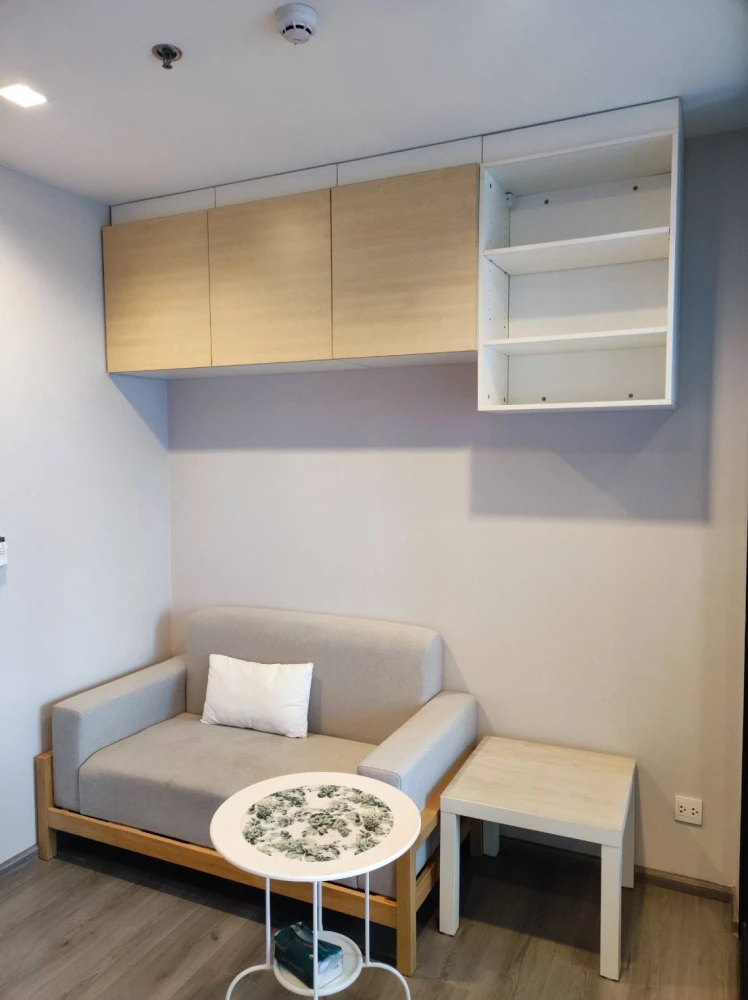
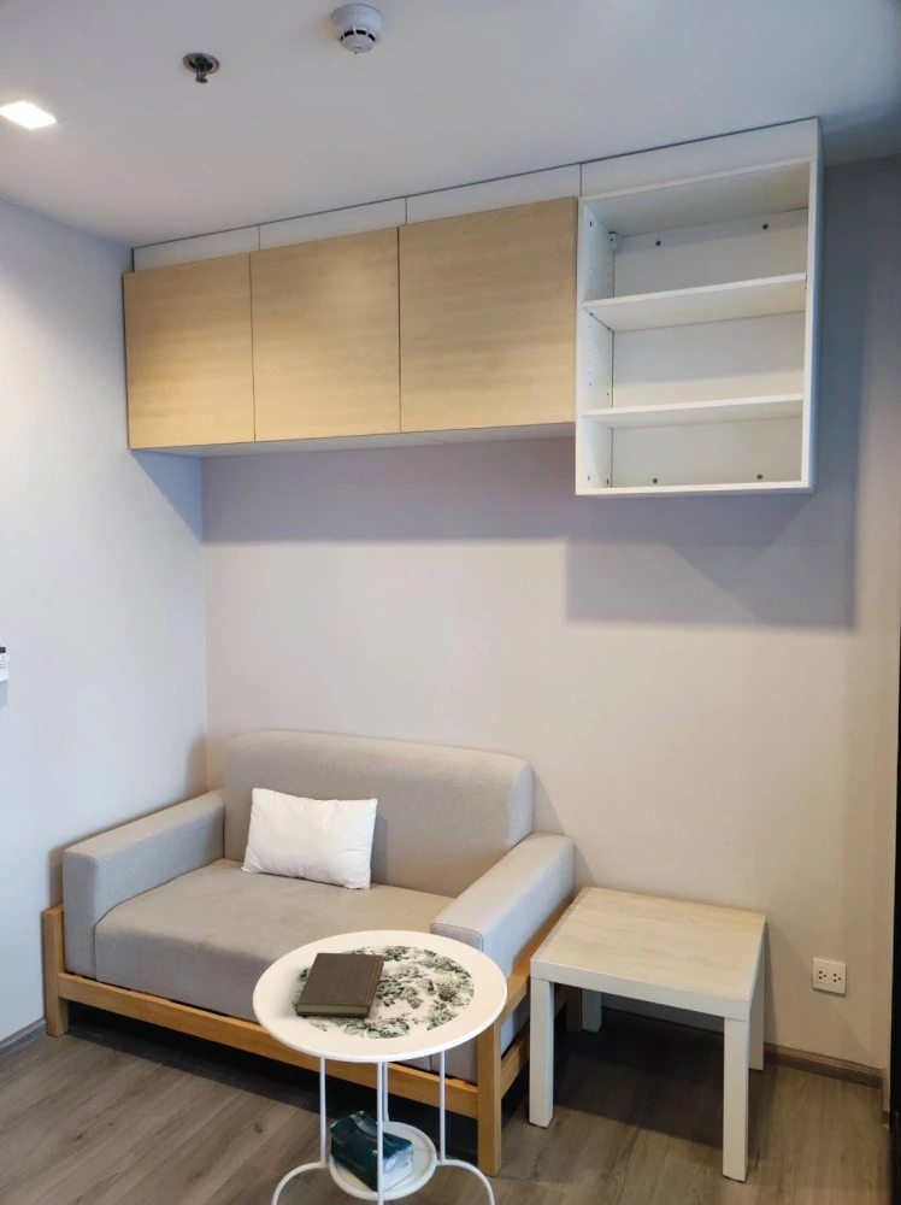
+ book (353, 982)
